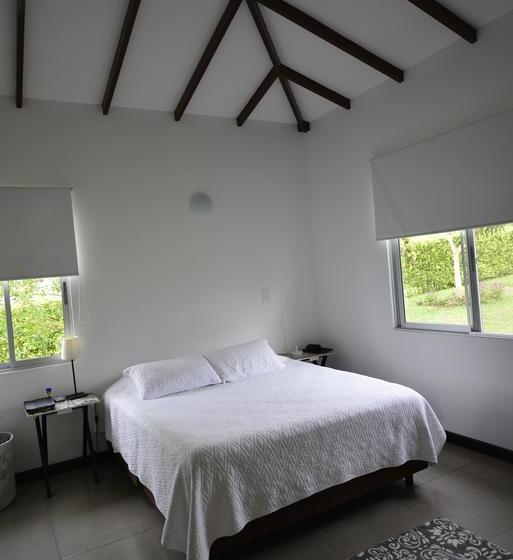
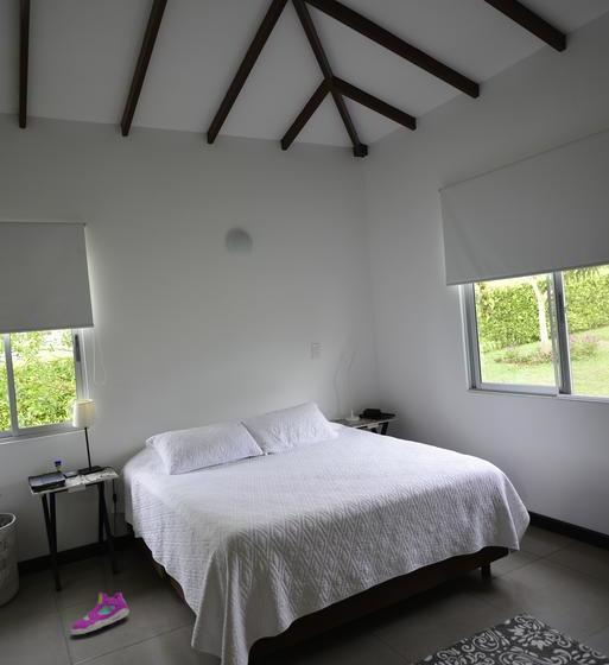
+ shoe (100, 610)
